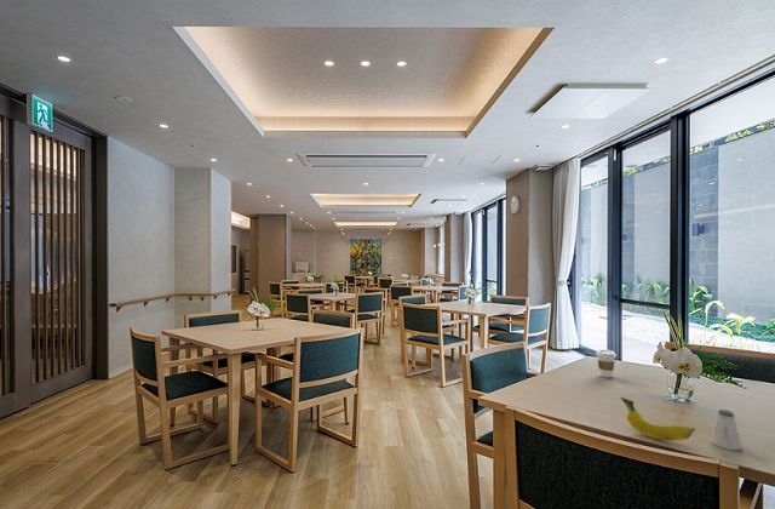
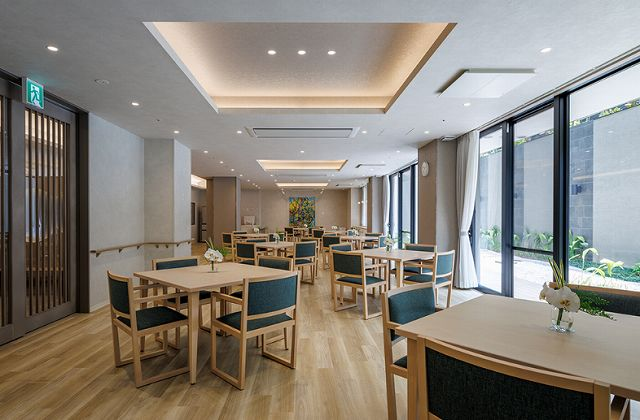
- fruit (654, 424)
- coffee cup (605, 362)
- saltshaker (725, 428)
